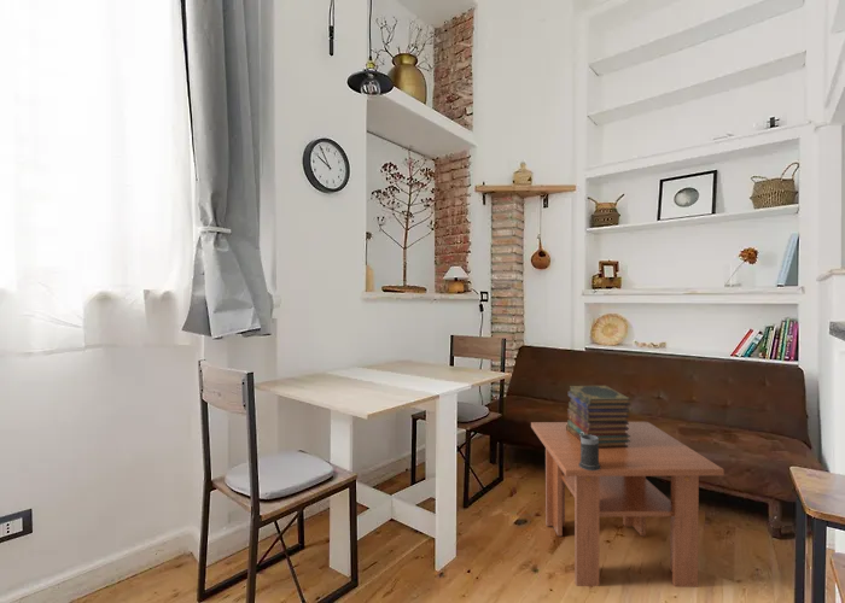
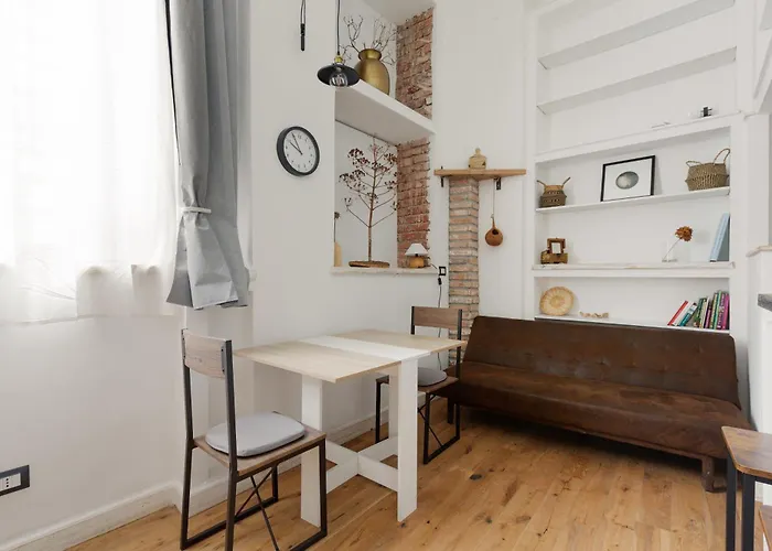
- mug (587, 449)
- book stack (596, 414)
- coffee table (612, 497)
